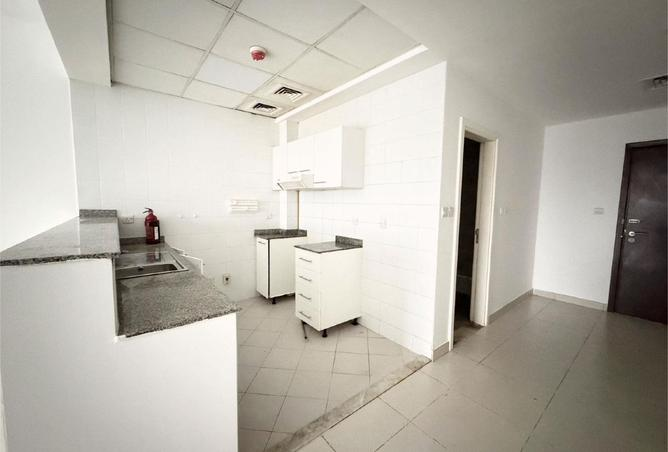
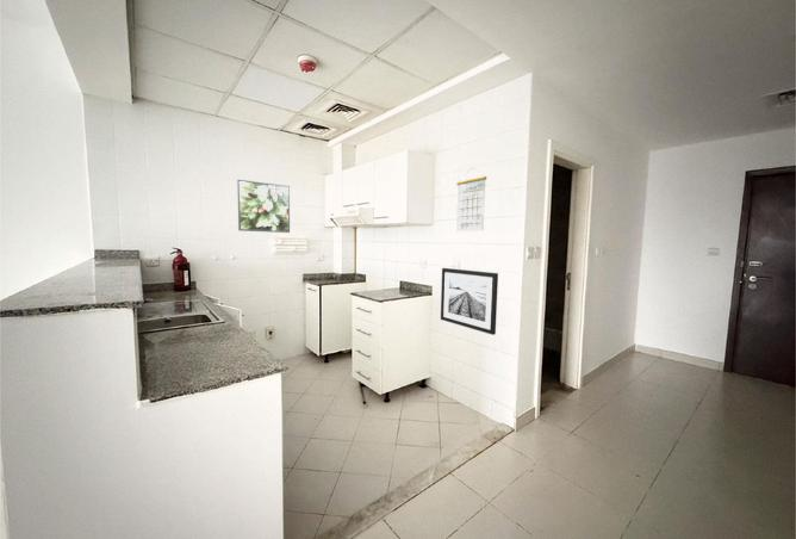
+ wall art (466, 298)
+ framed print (265, 207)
+ calendar (469, 199)
